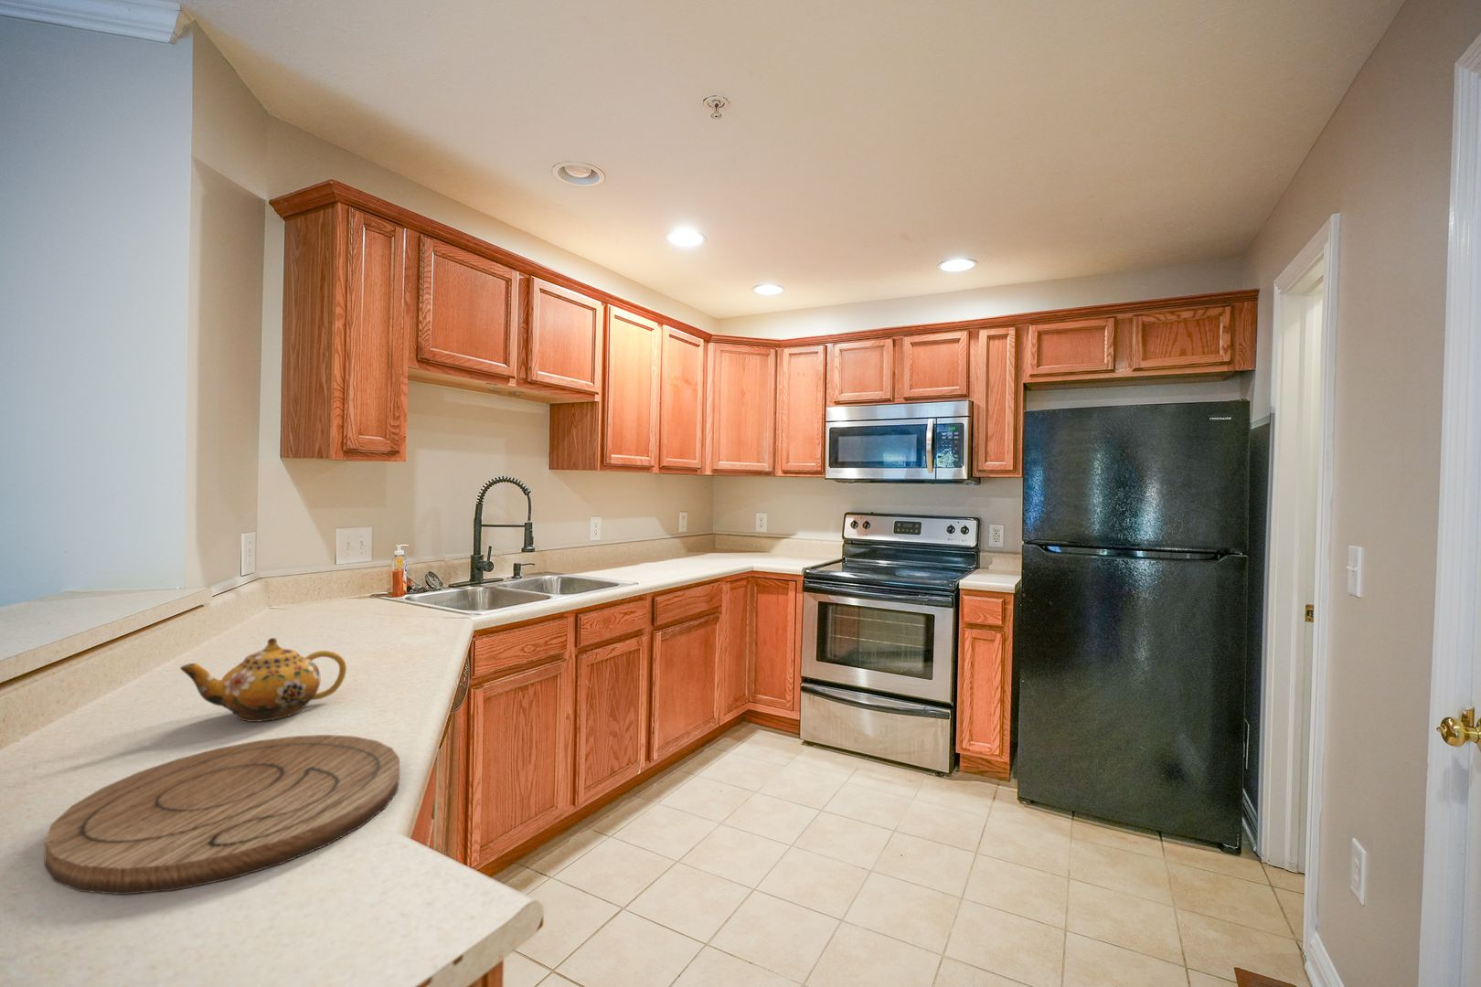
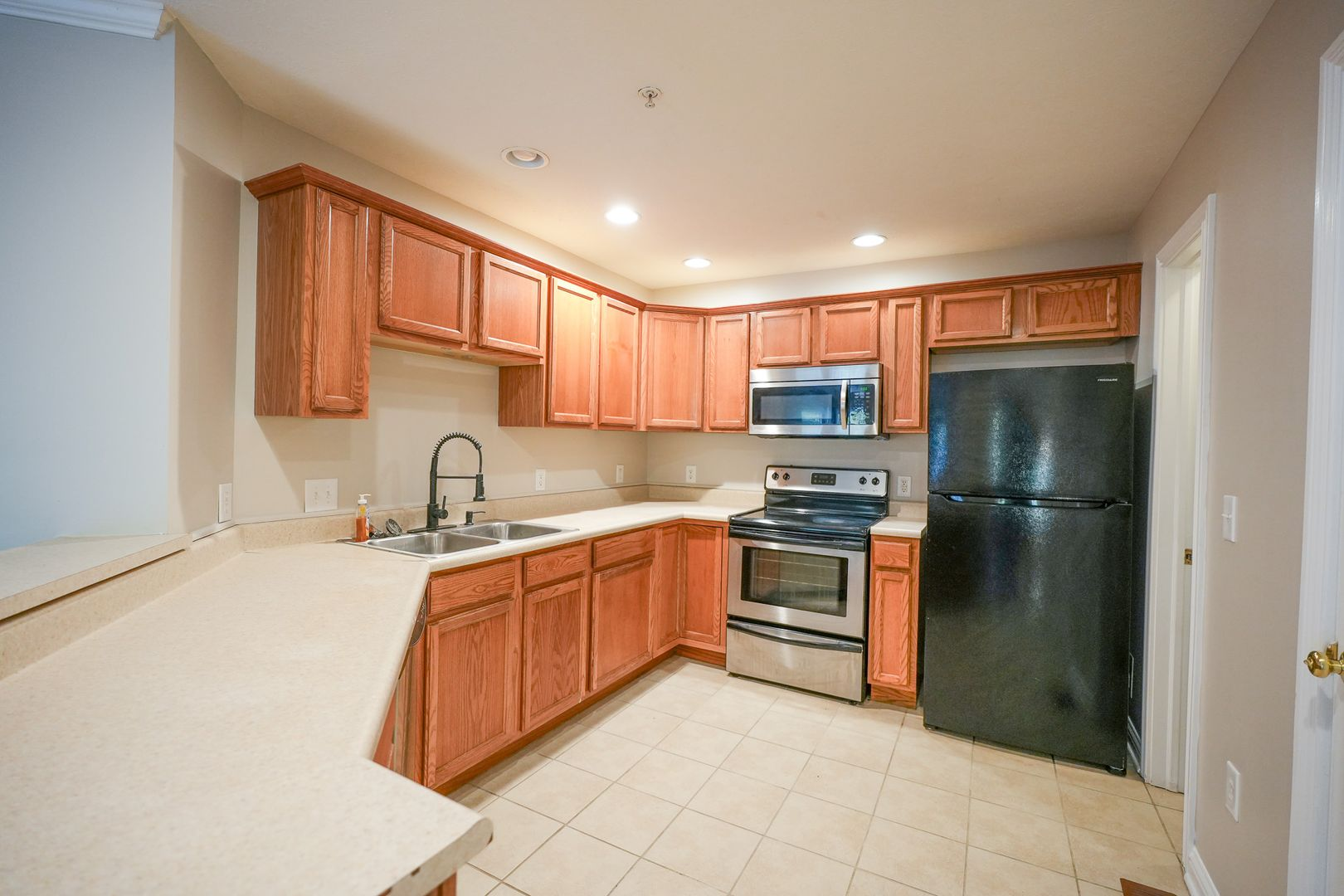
- teapot (270, 675)
- cutting board (245, 796)
